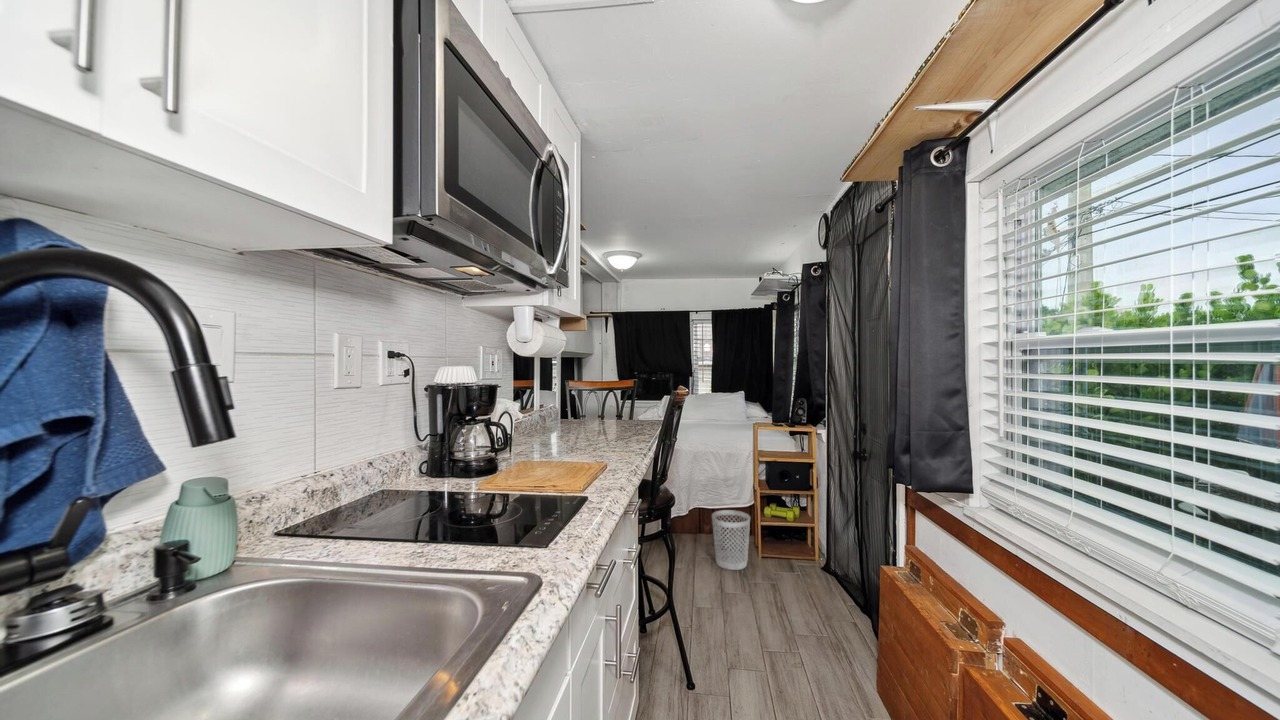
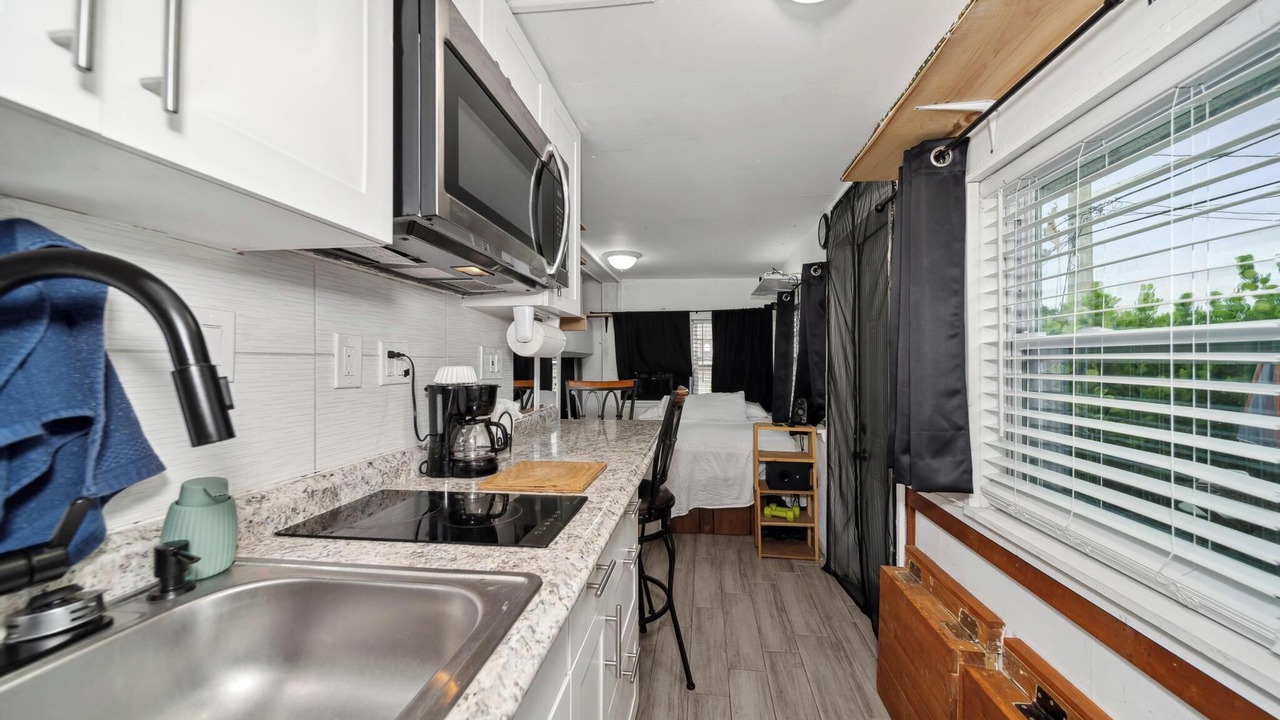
- wastebasket (731, 539)
